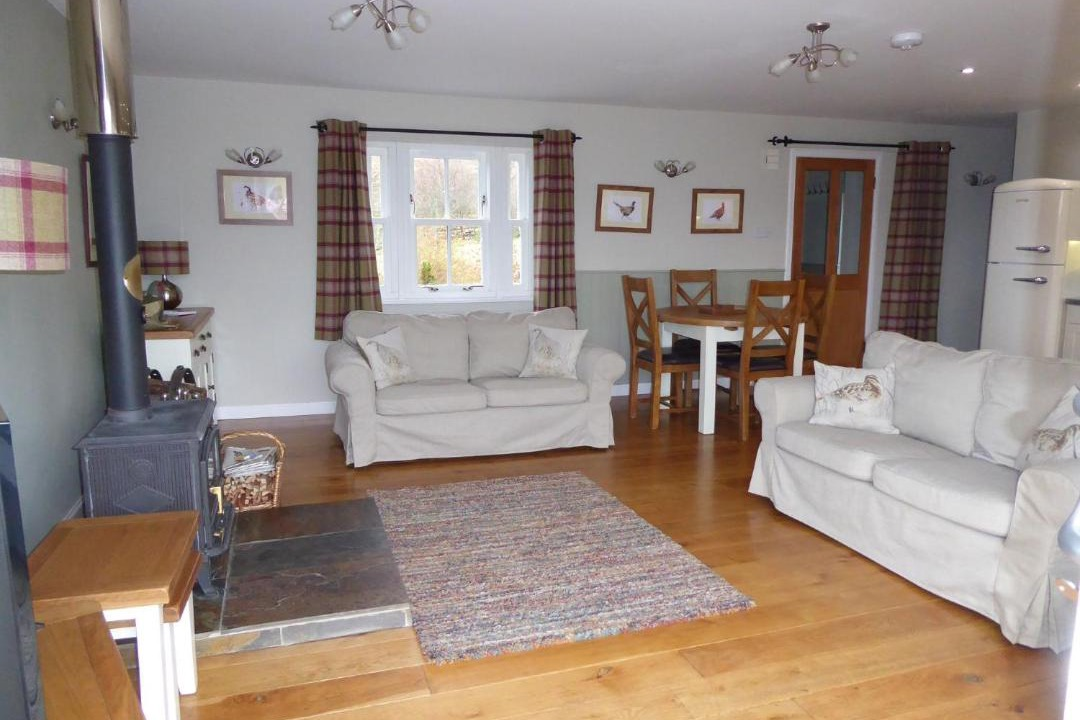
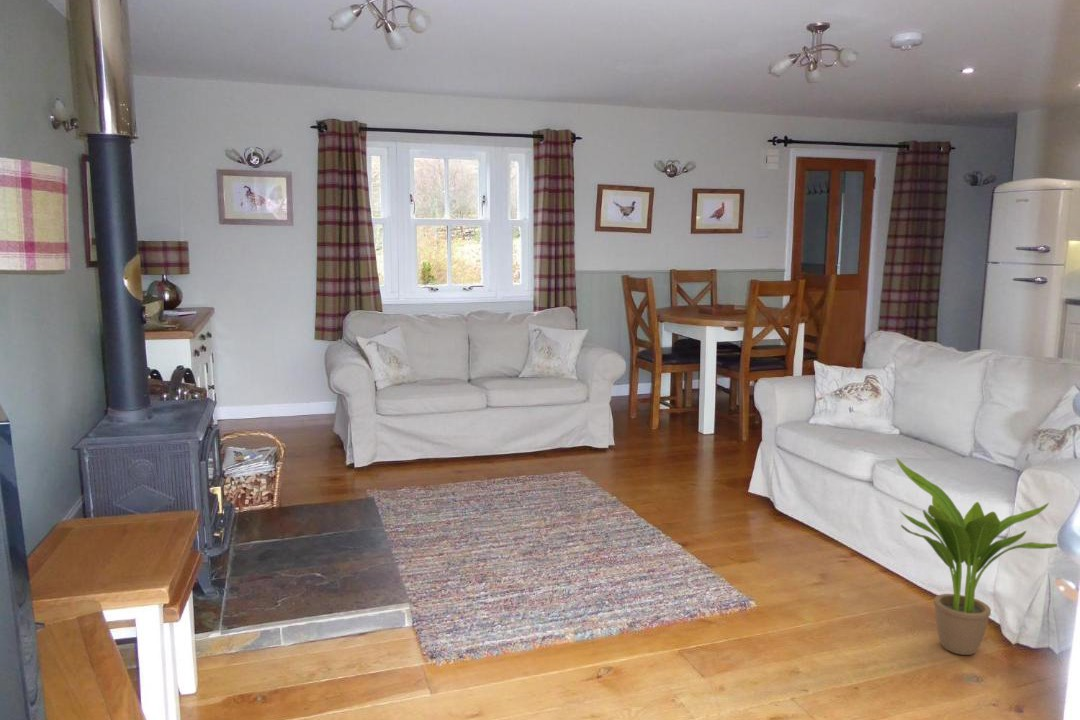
+ potted plant (958, 563)
